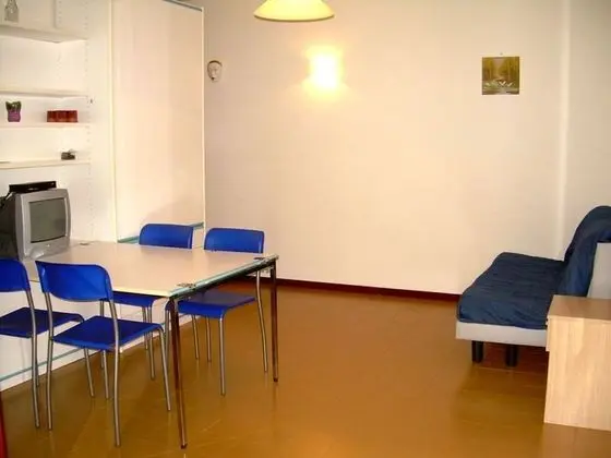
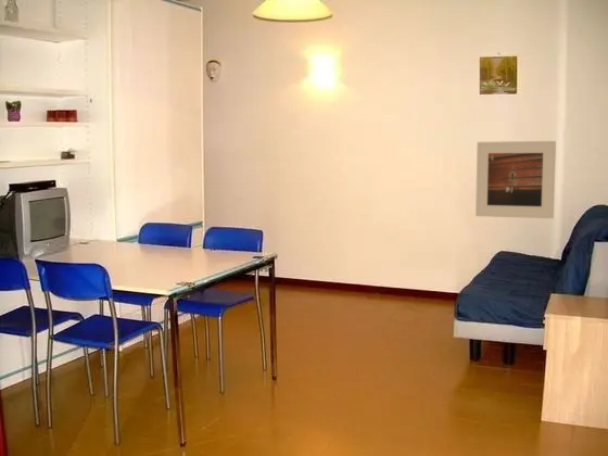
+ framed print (515, 179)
